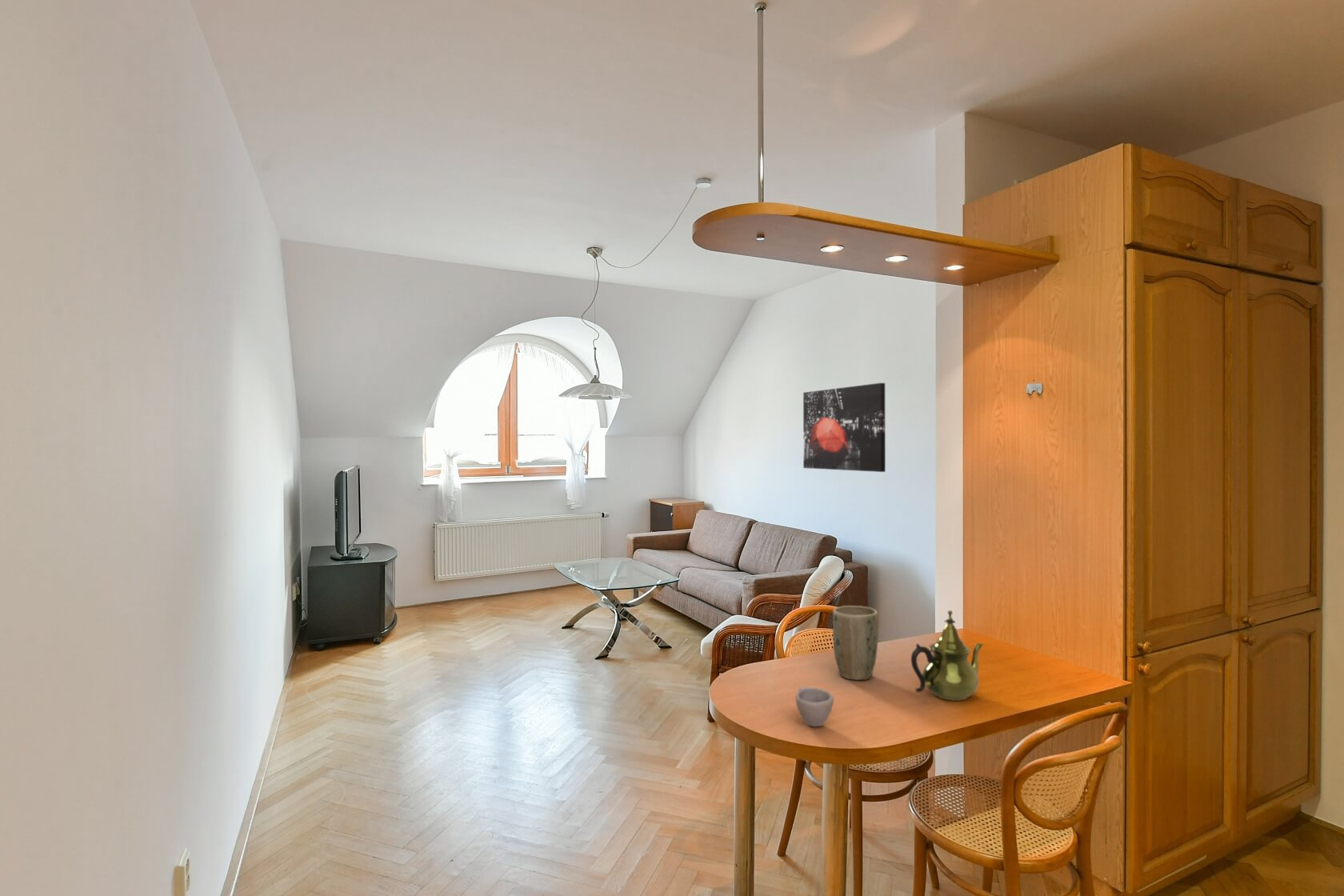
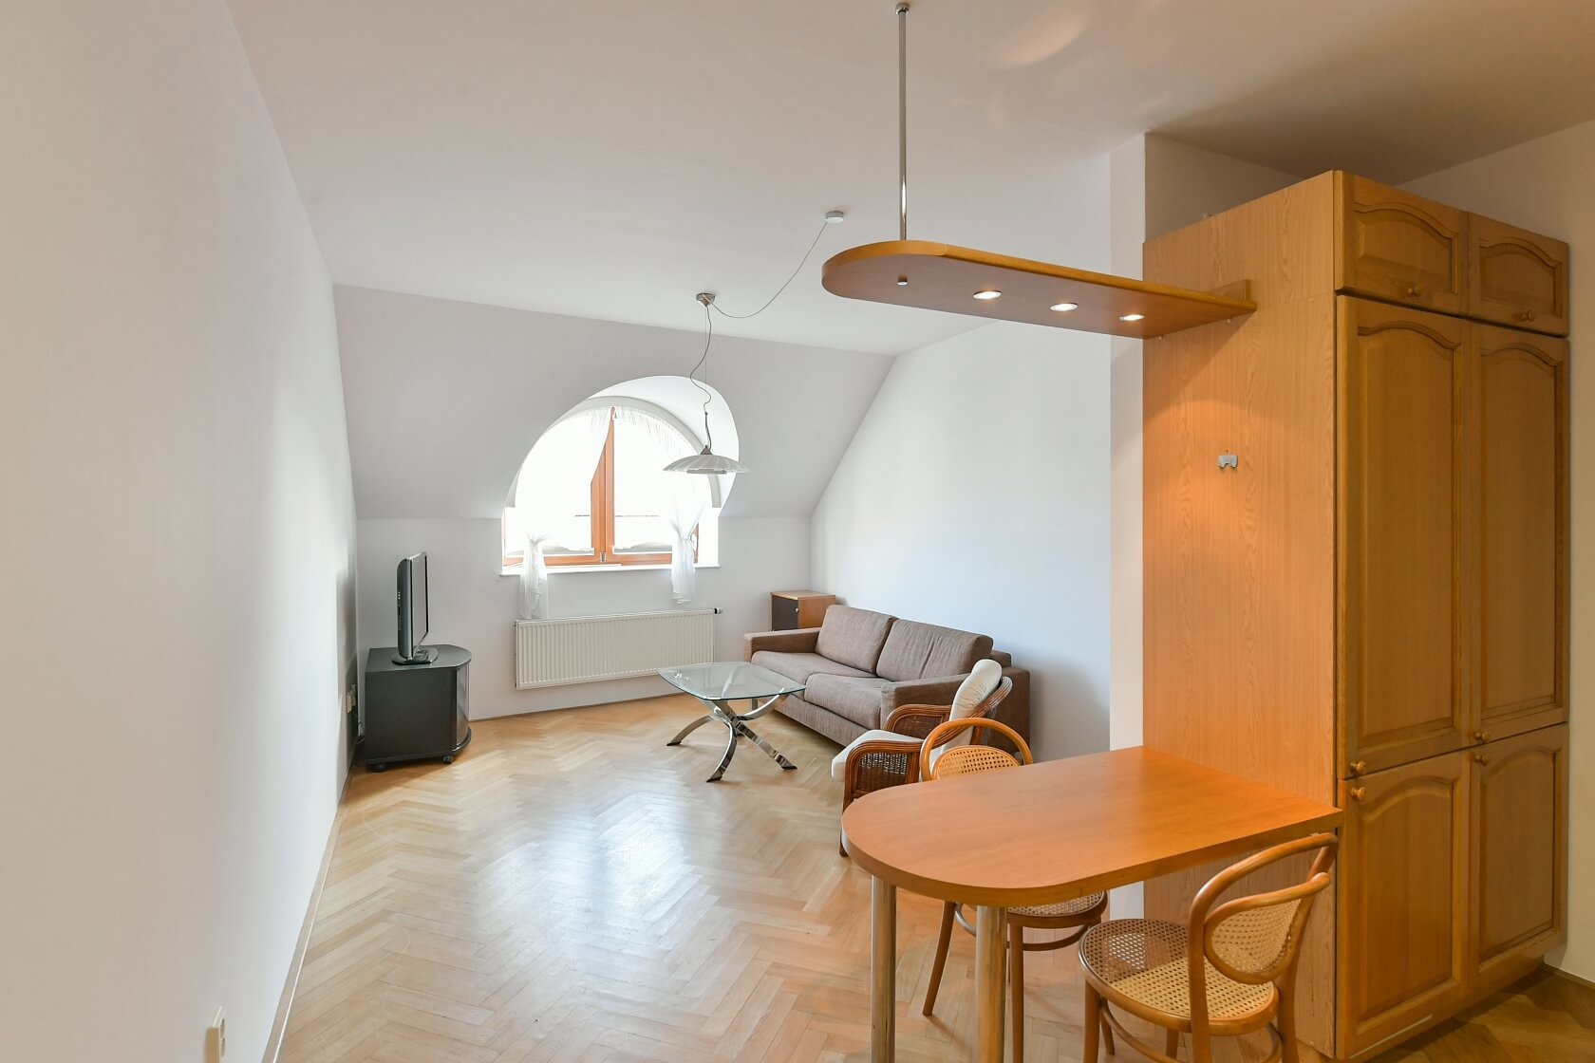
- plant pot (855, 642)
- cup (810, 706)
- wall art (841, 429)
- teapot (948, 652)
